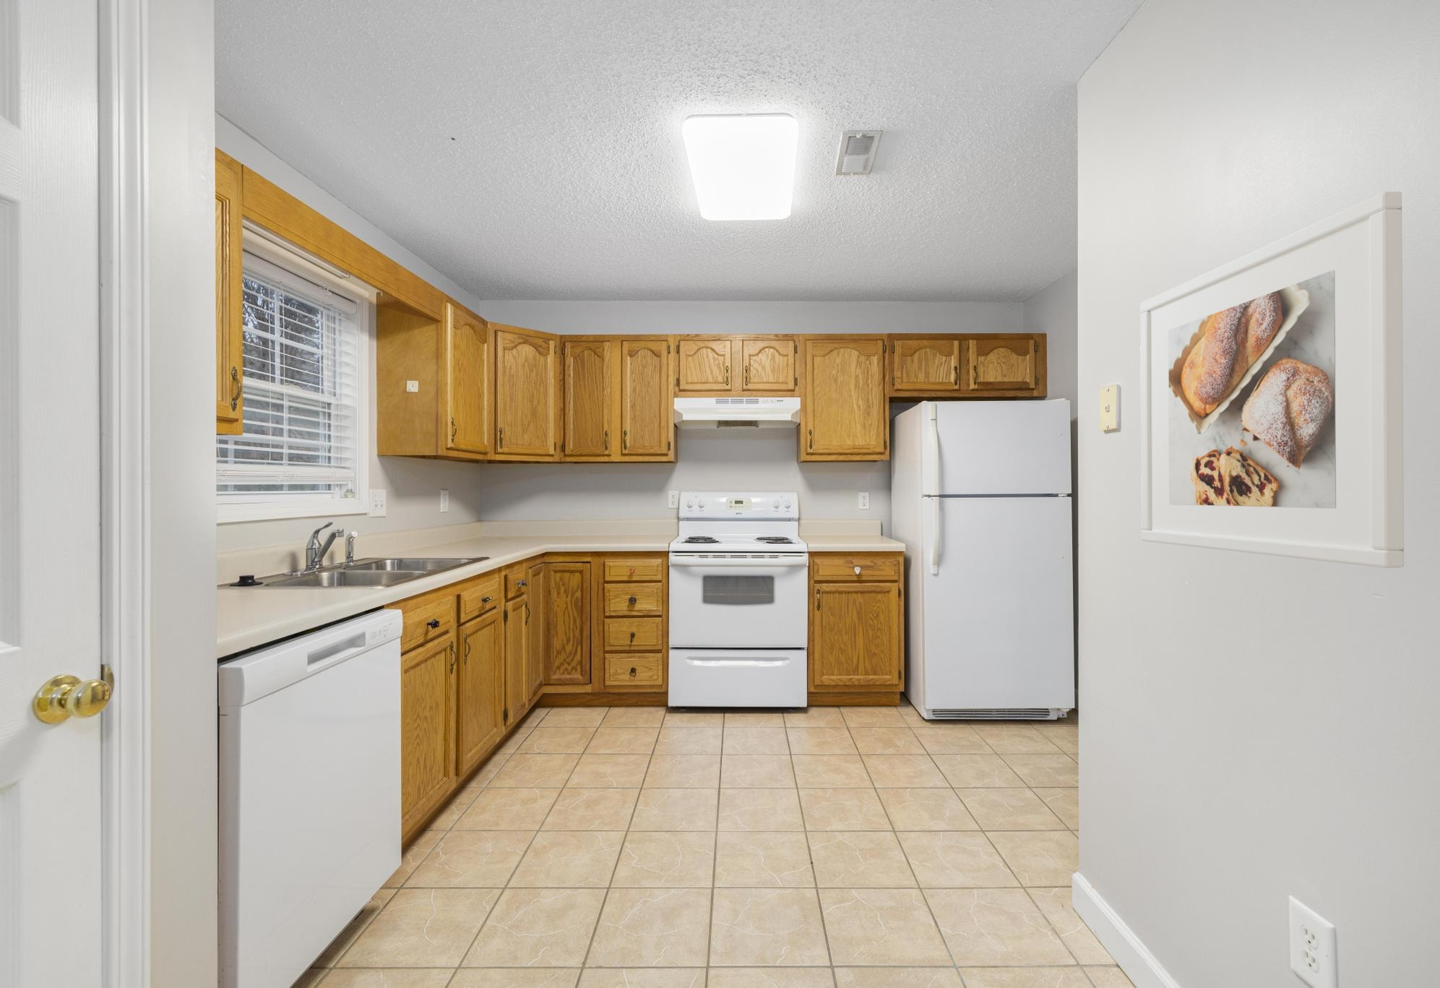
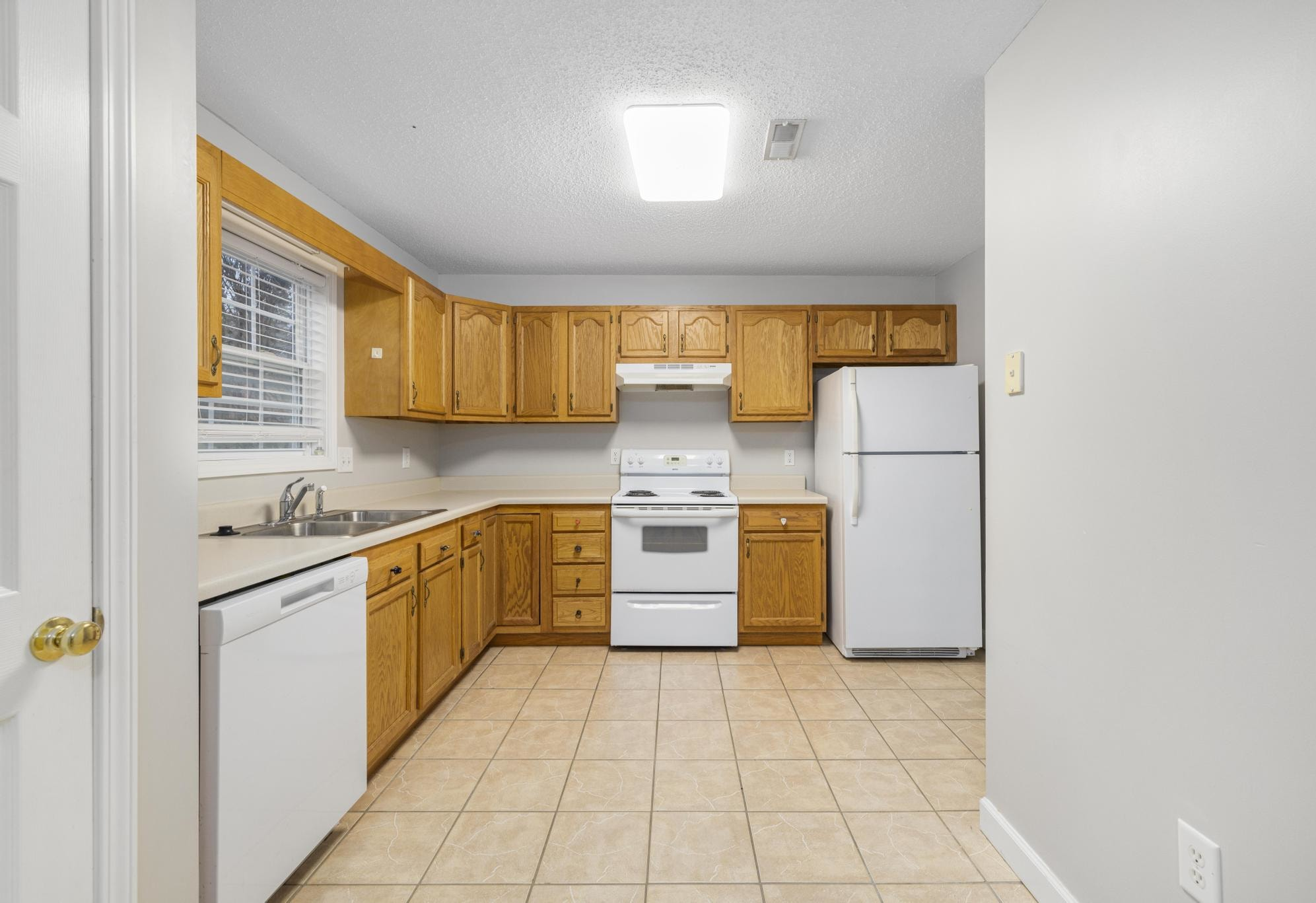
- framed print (1242, 405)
